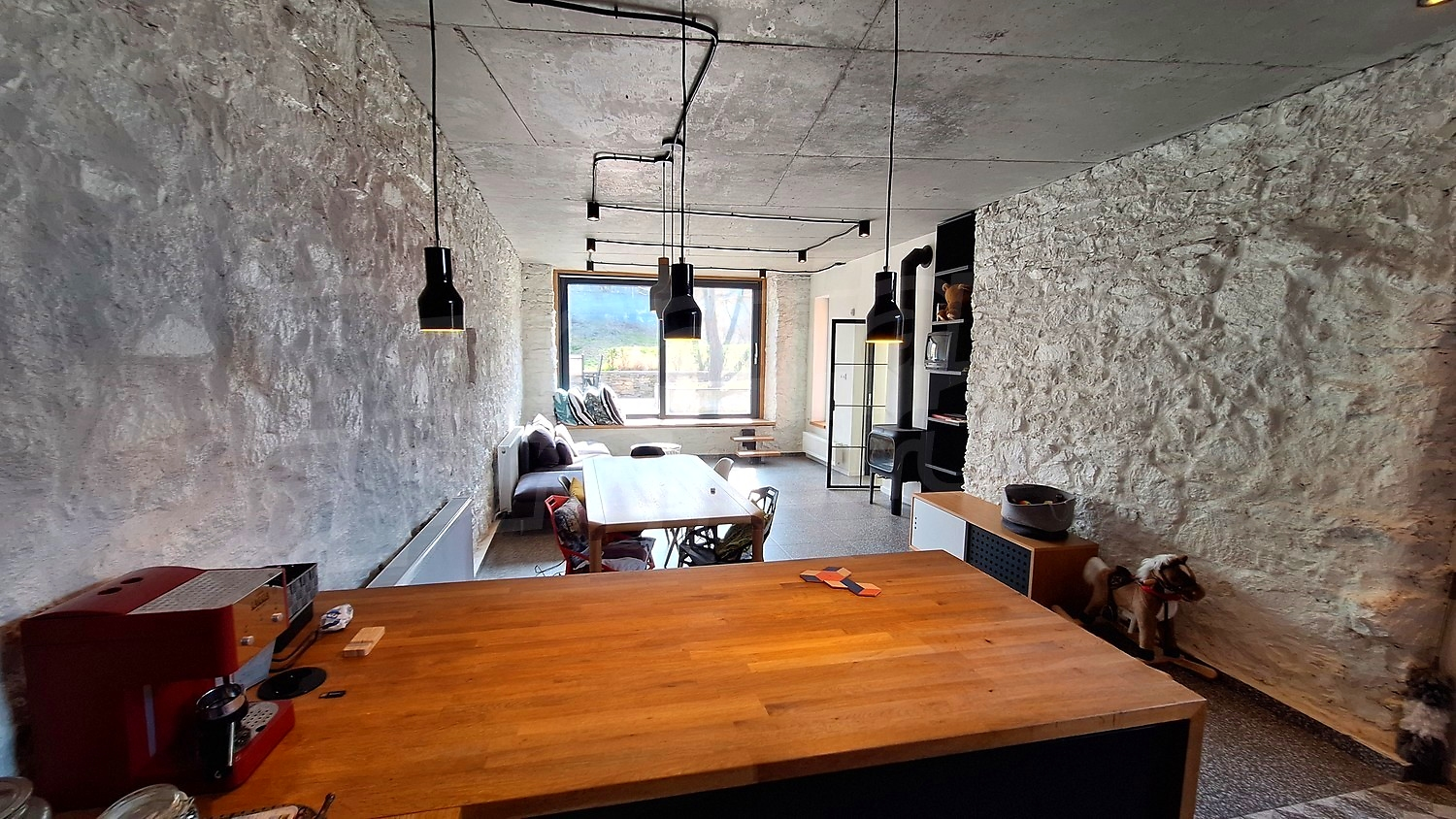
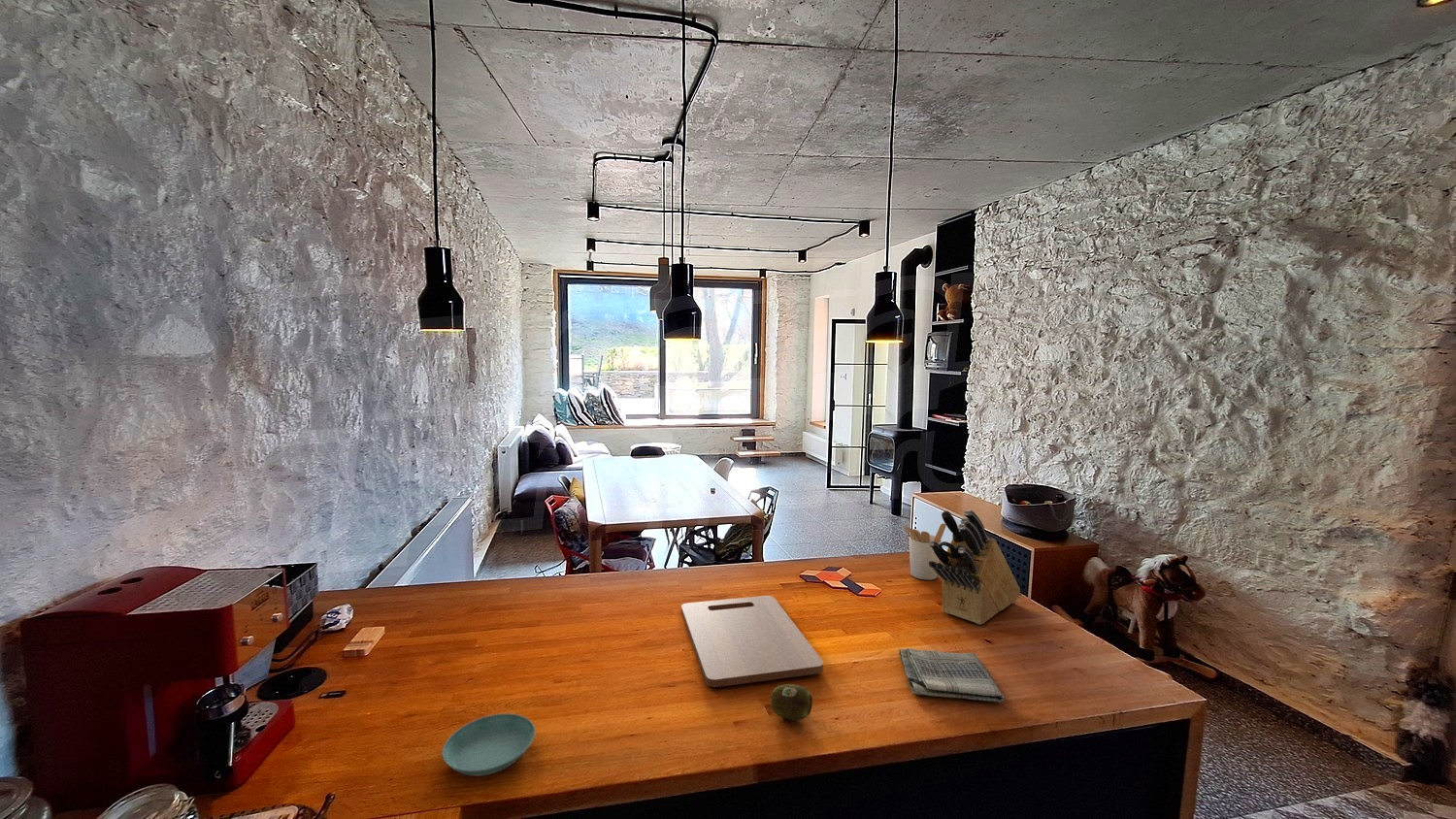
+ utensil holder (922, 549)
+ saucer (490, 746)
+ knife block (976, 556)
+ fruit (791, 702)
+ cutting board (745, 634)
+ dish towel (945, 671)
